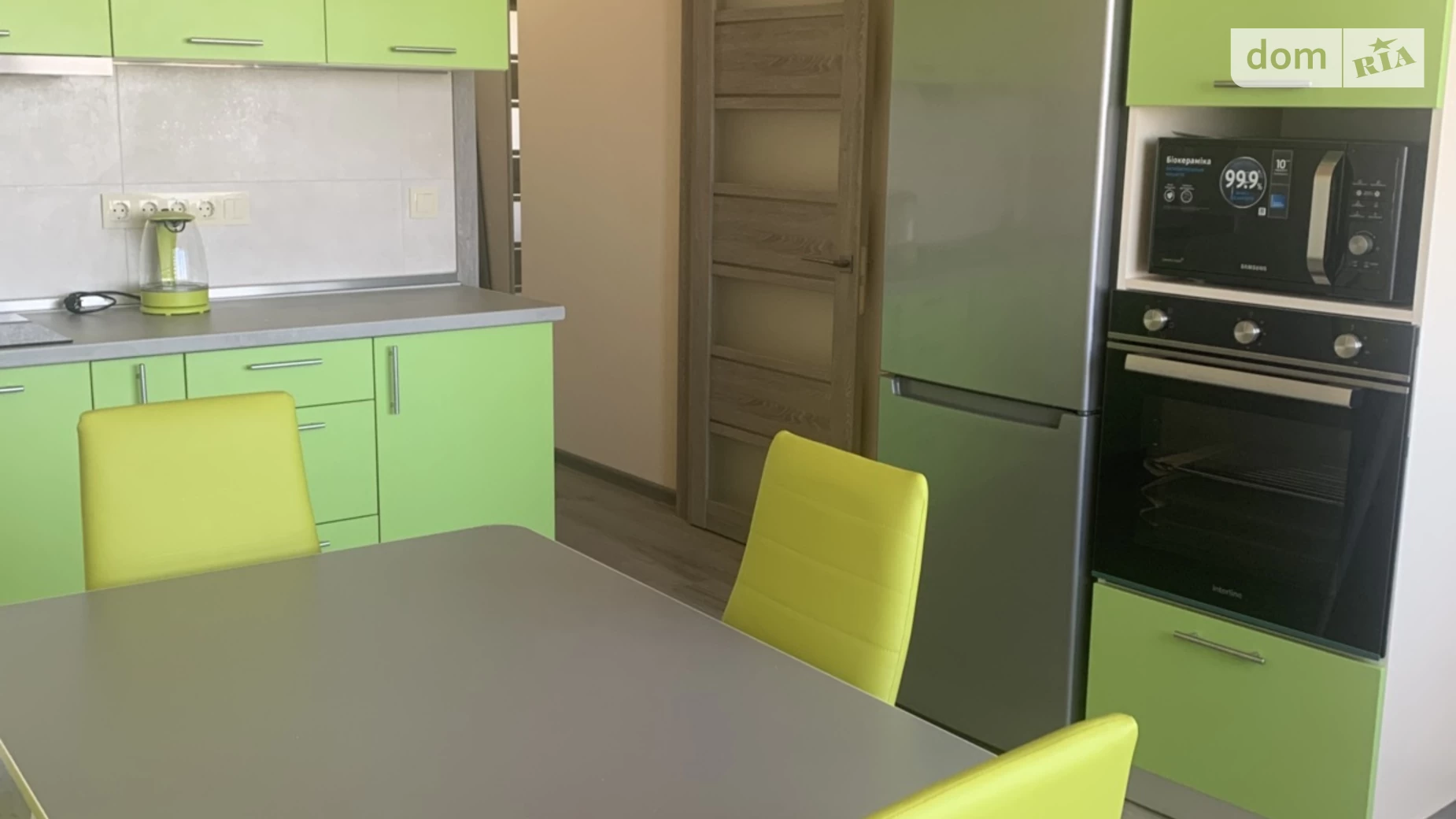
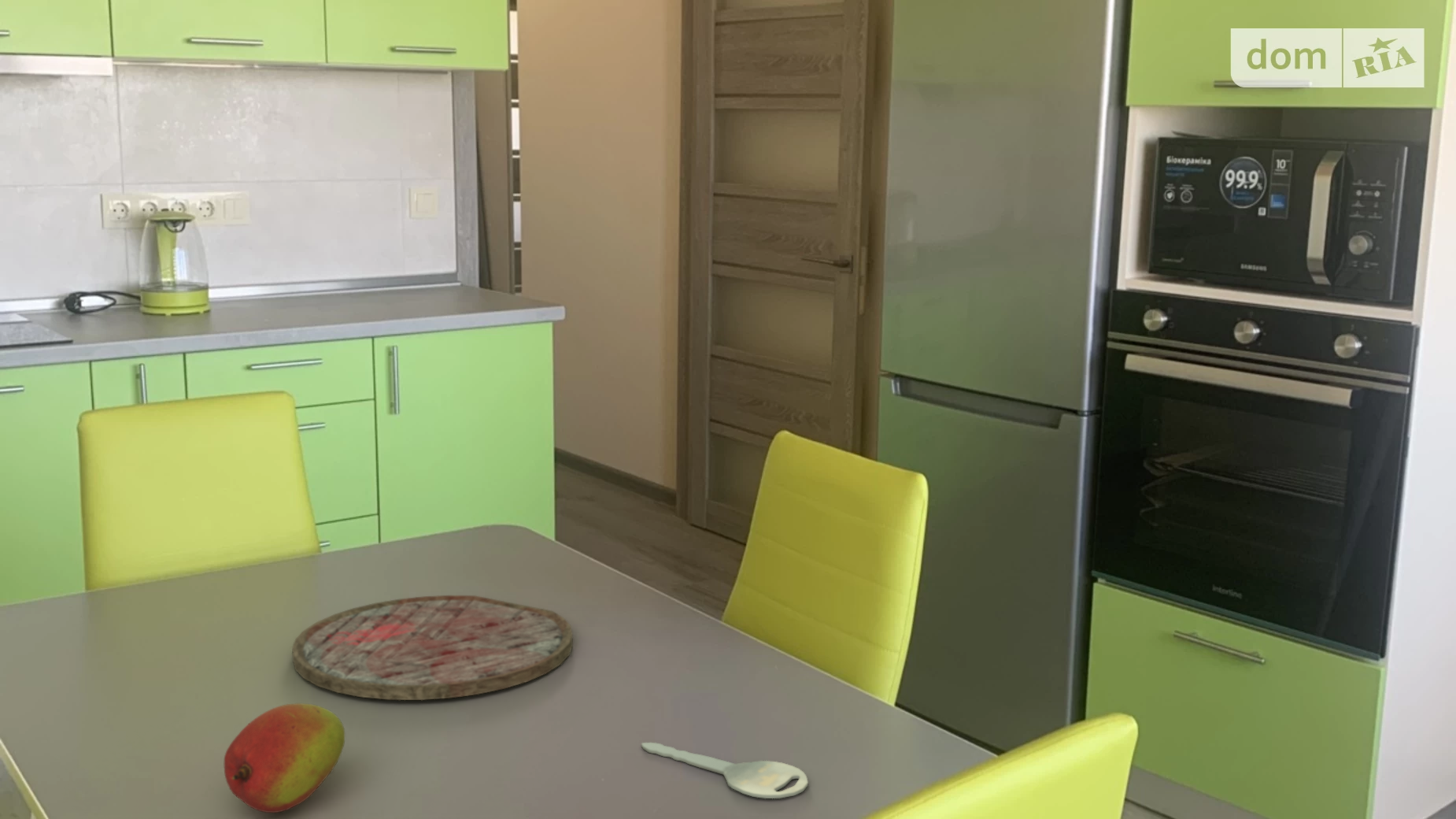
+ cutting board (435, 642)
+ fruit (283, 756)
+ key (720, 765)
